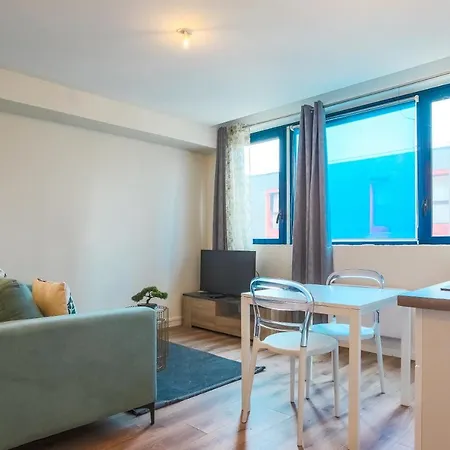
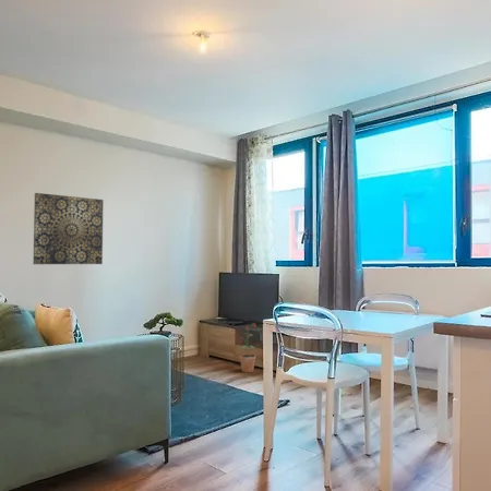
+ wall art (70, 230)
+ potted plant (246, 346)
